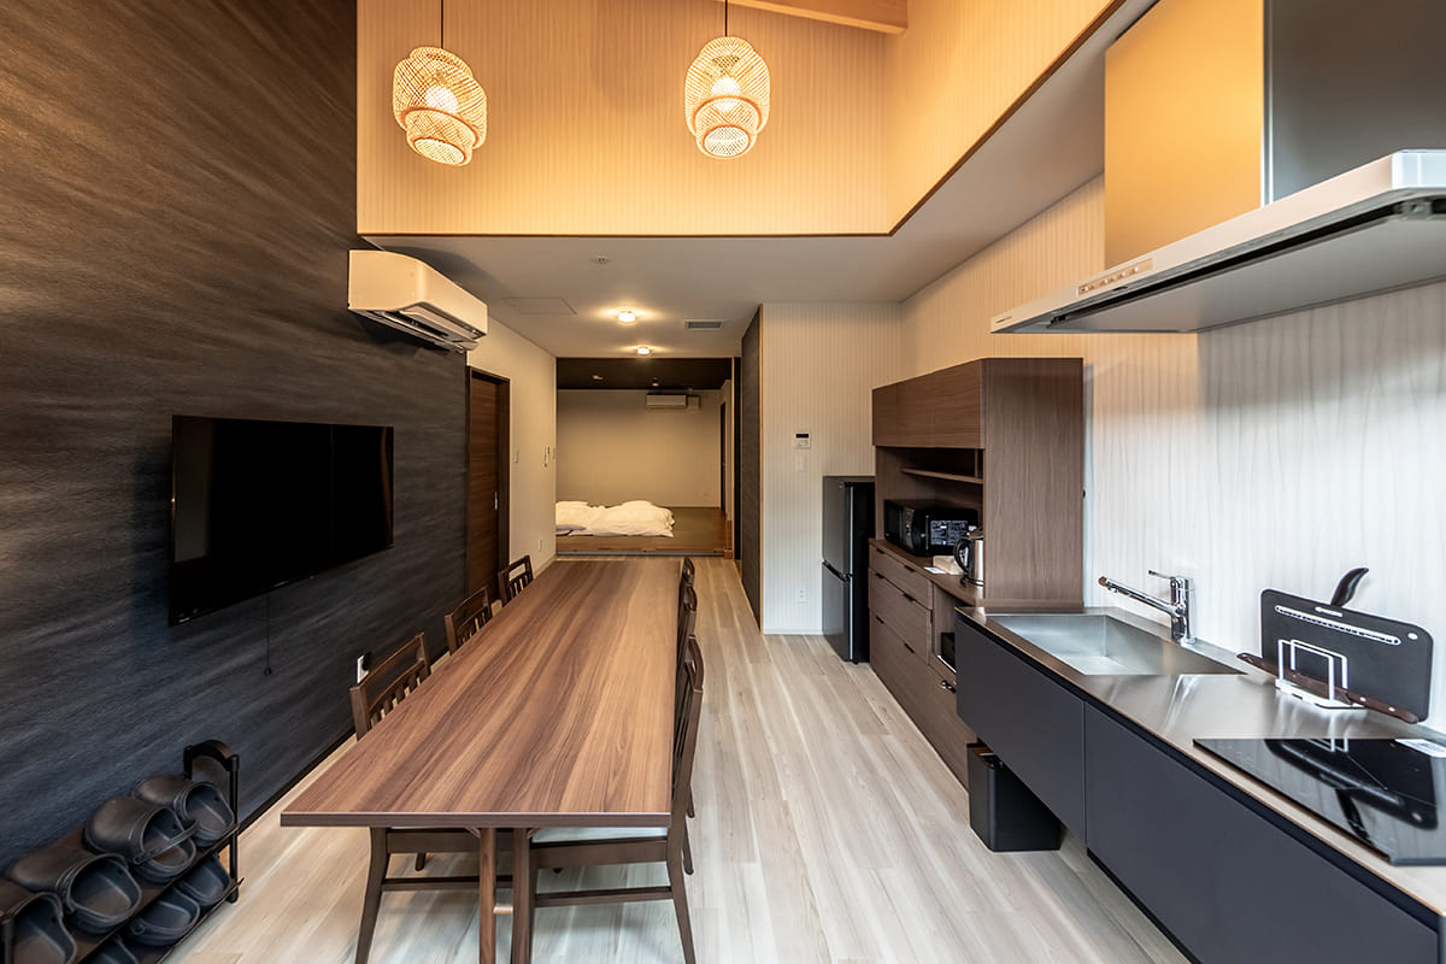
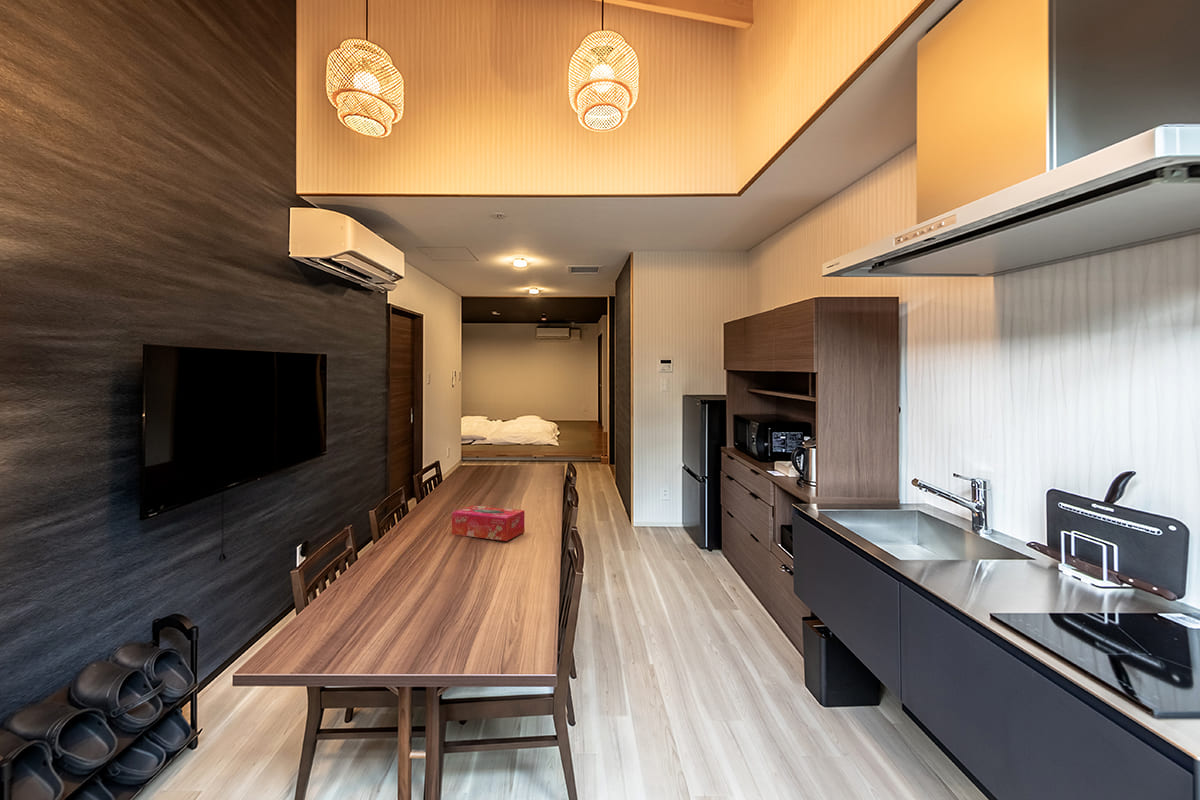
+ tissue box (488, 522)
